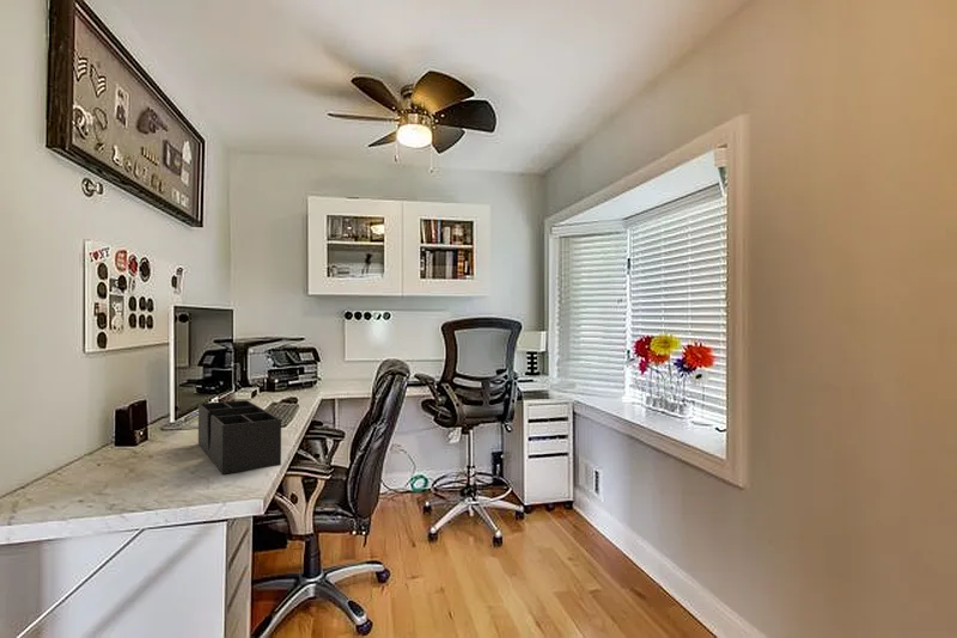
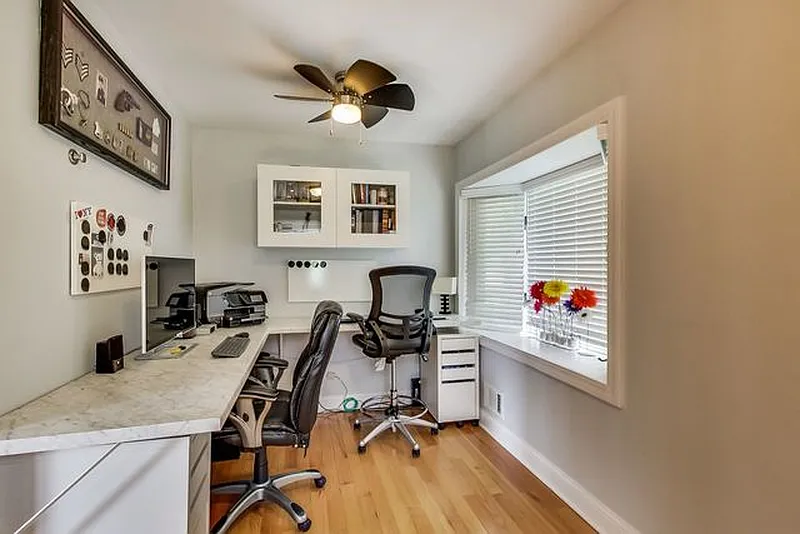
- desk organizer (236, 431)
